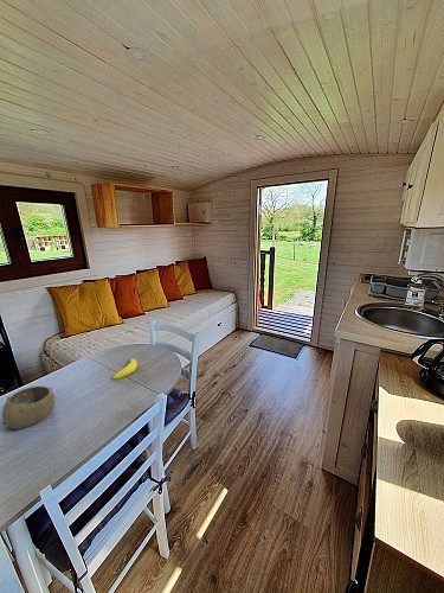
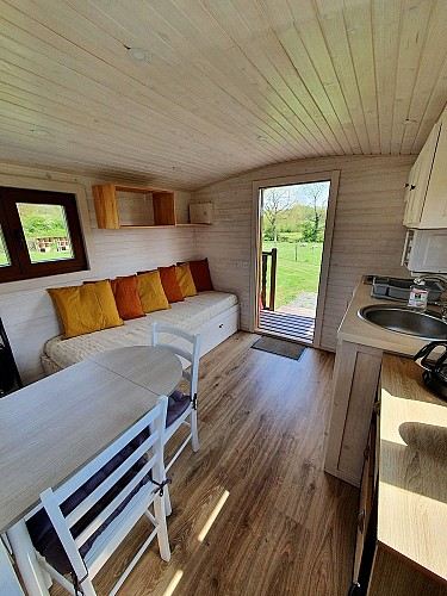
- bowl (30, 403)
- banana (129, 366)
